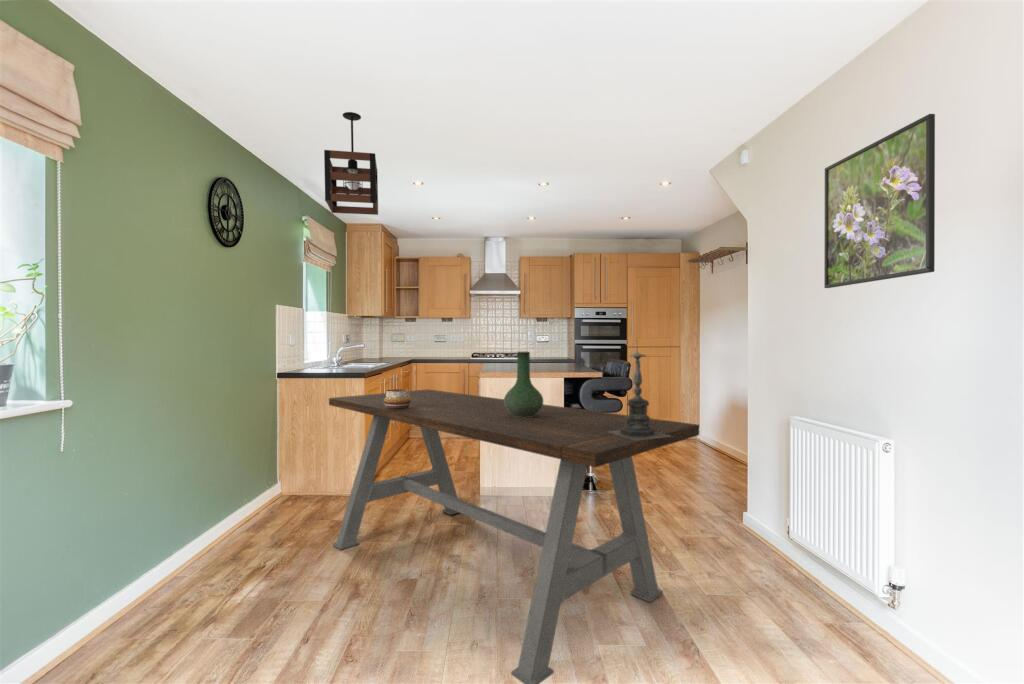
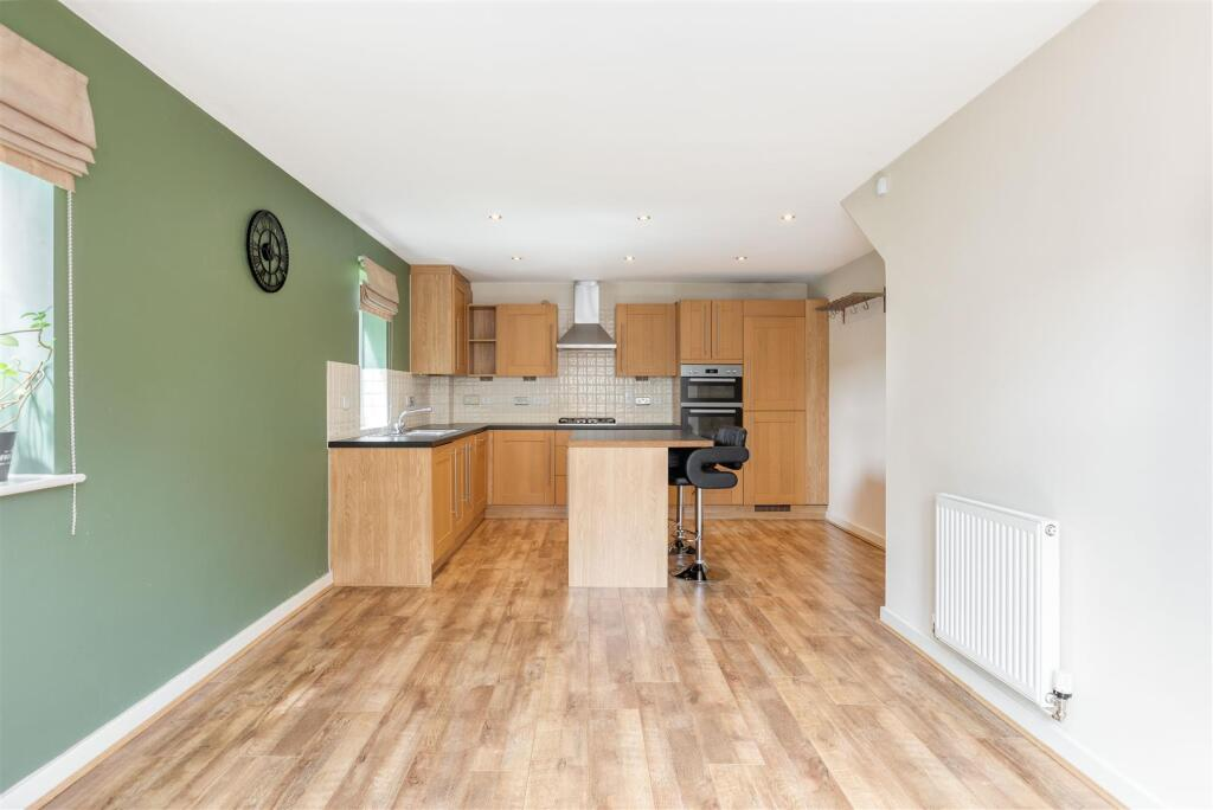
- decorative bowl (397, 398)
- pendant light (352, 161)
- vase (523, 383)
- candle holder (638, 387)
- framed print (872, 212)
- dining table (473, 504)
